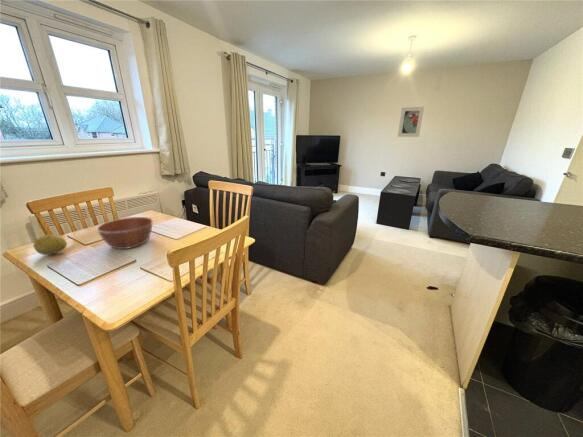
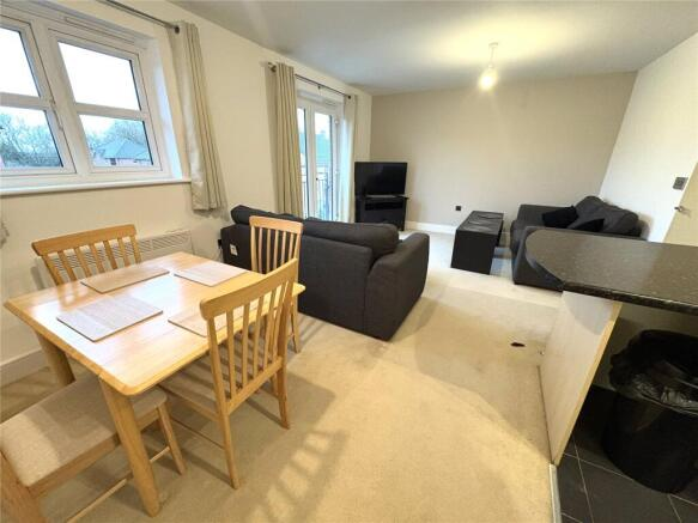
- fruit (50, 244)
- bowl (128, 233)
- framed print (410, 122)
